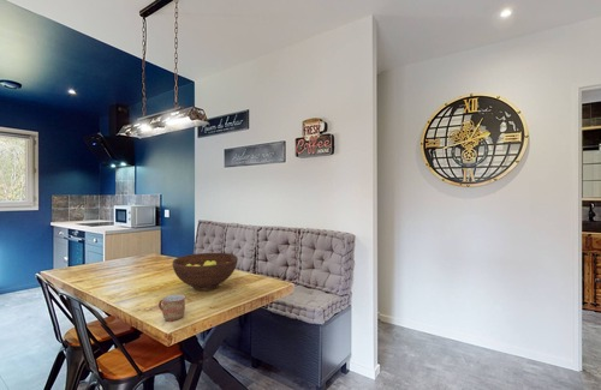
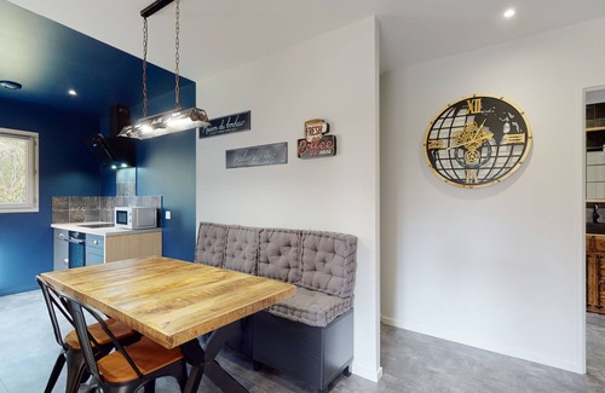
- fruit bowl (206, 272)
- mug (171, 307)
